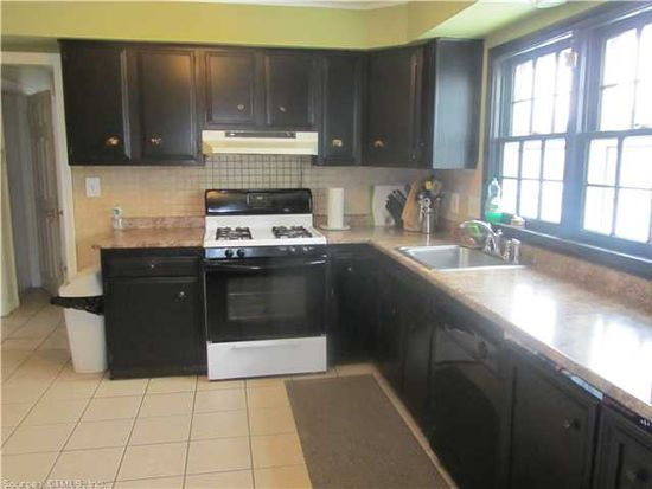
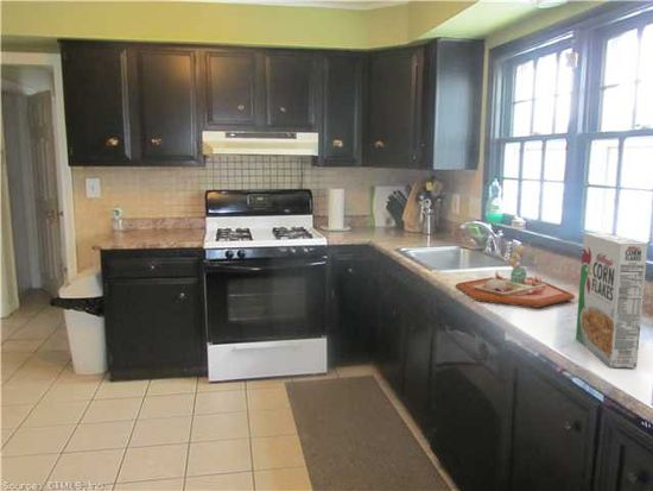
+ cereal box (608, 295)
+ food tray (513, 269)
